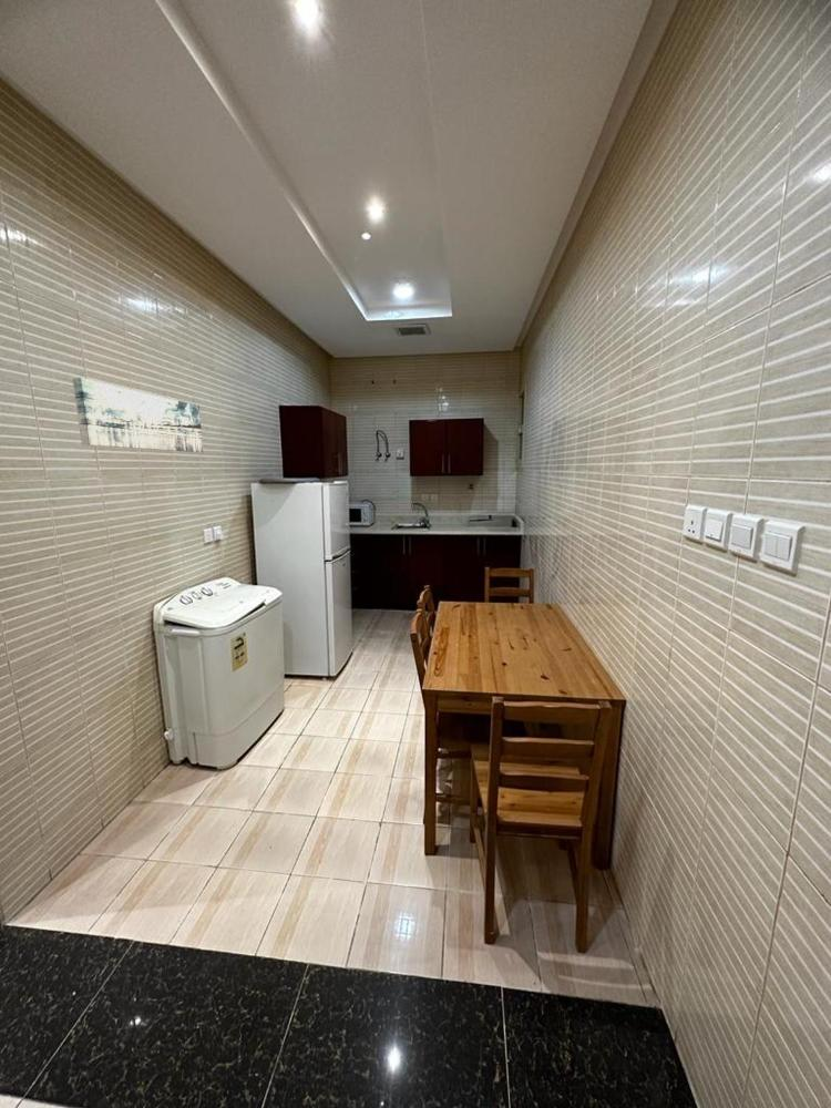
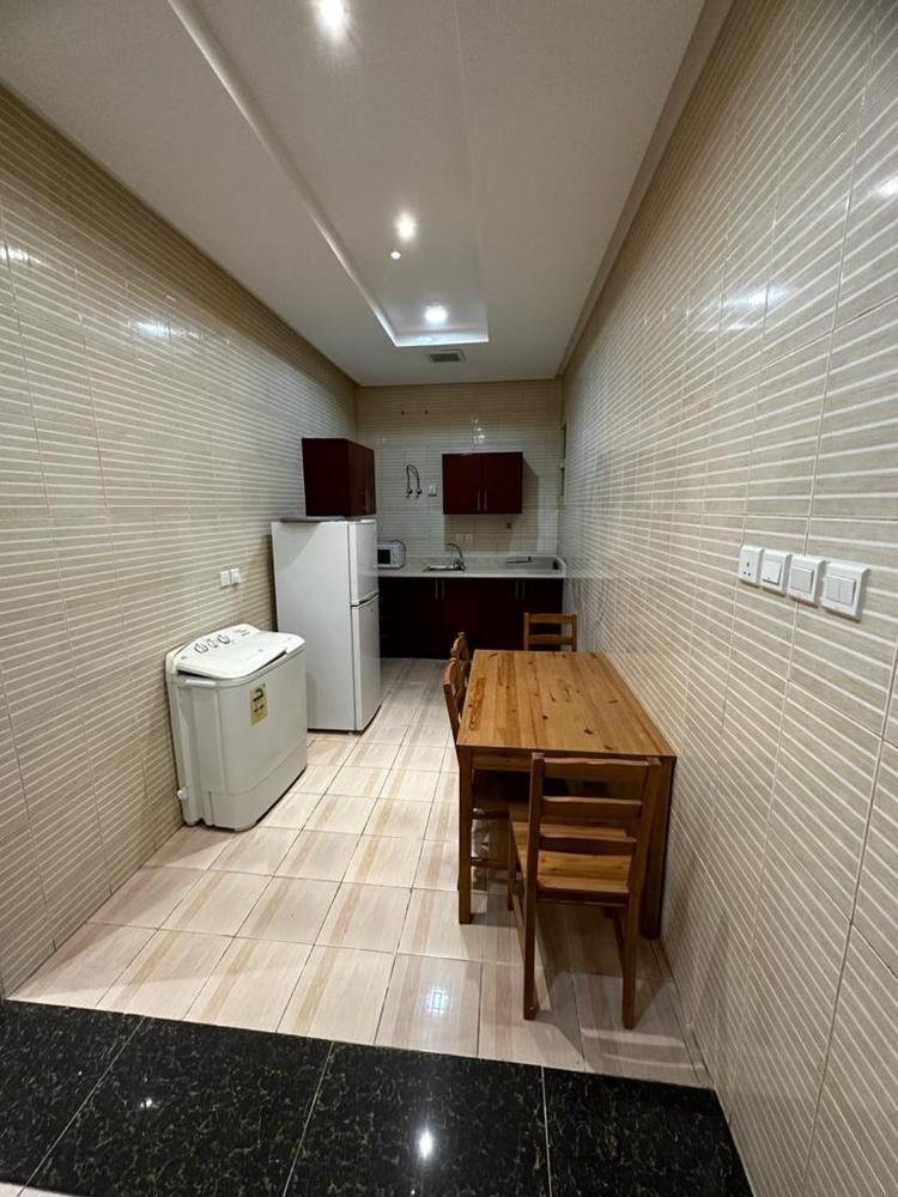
- wall art (150, 421)
